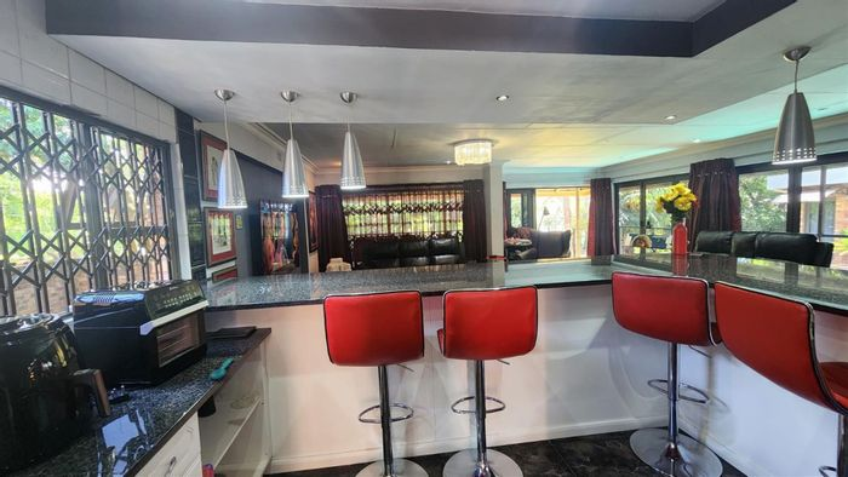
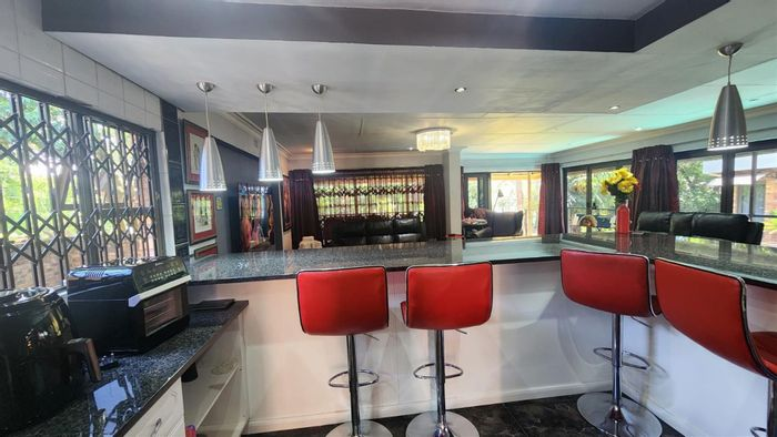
- spoon (223, 367)
